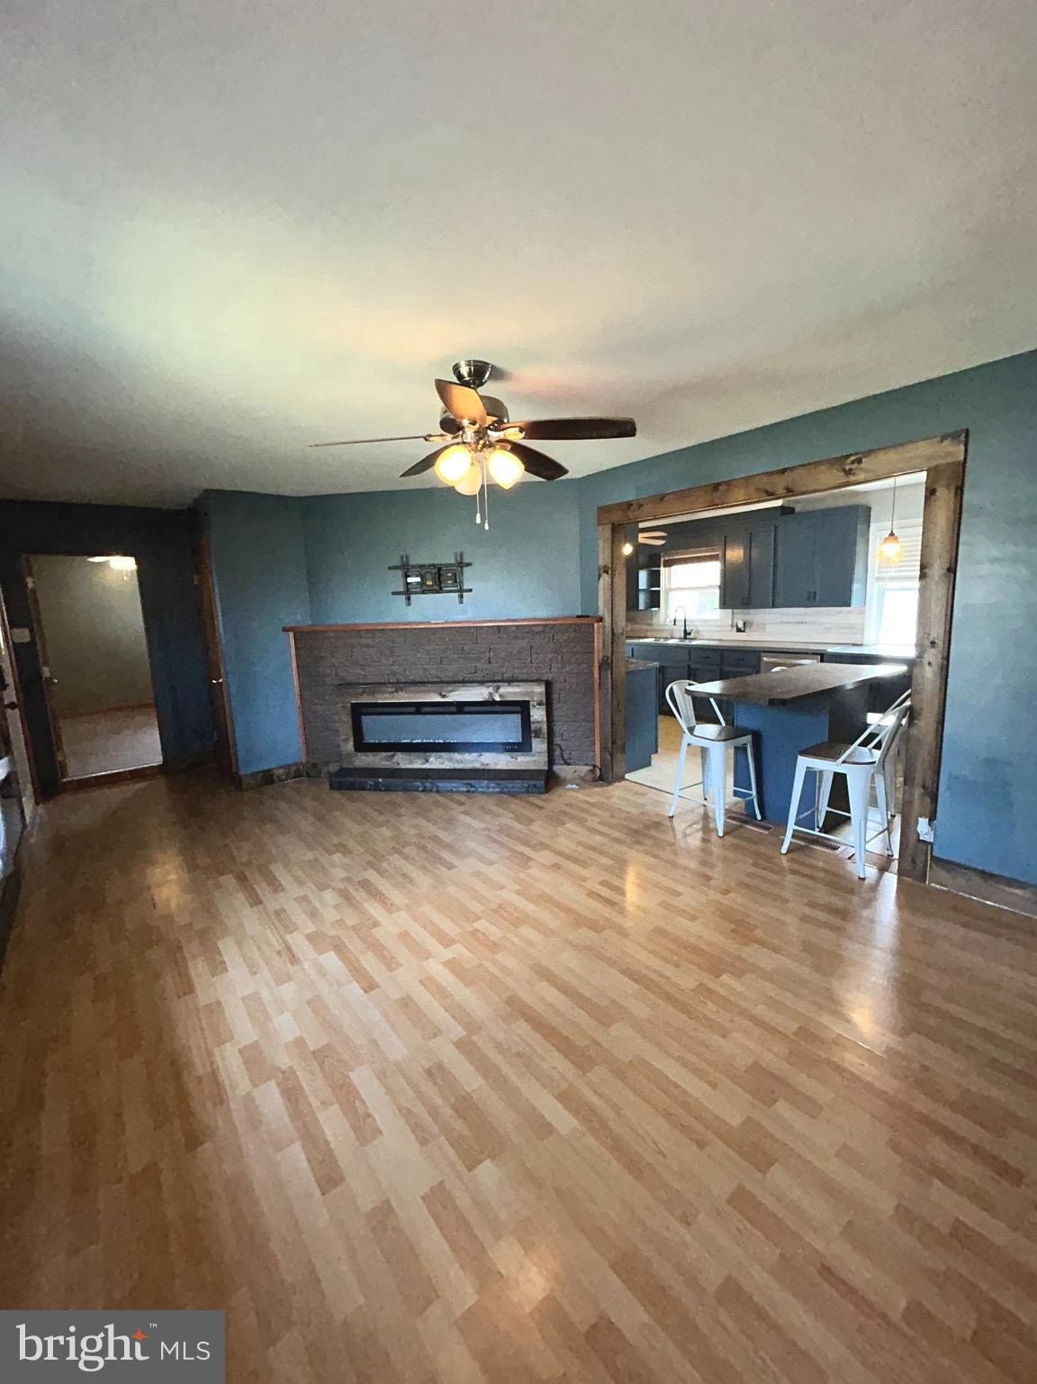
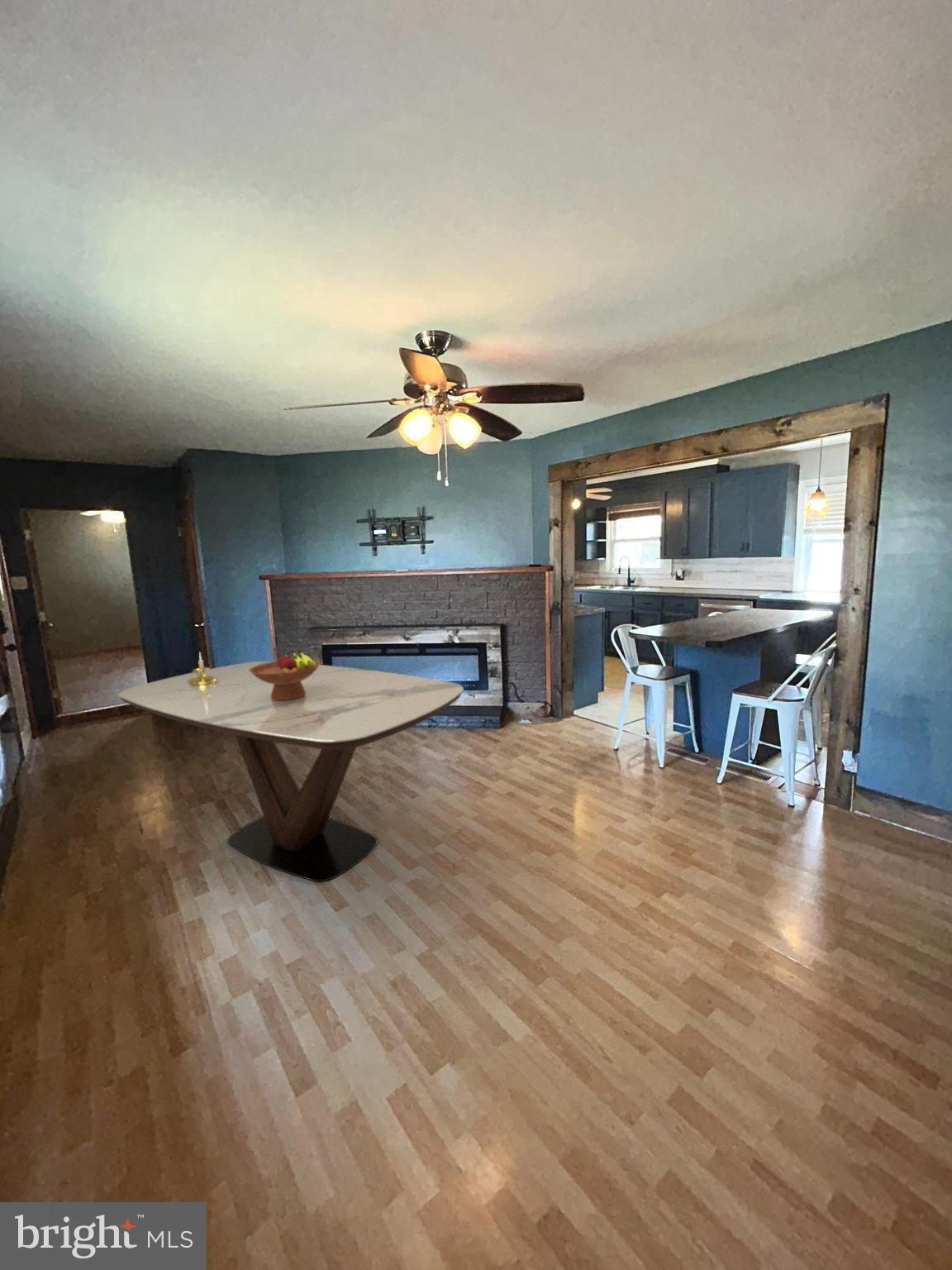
+ candle holder (200, 666)
+ dining table (289, 769)
+ fruit bowl (286, 675)
